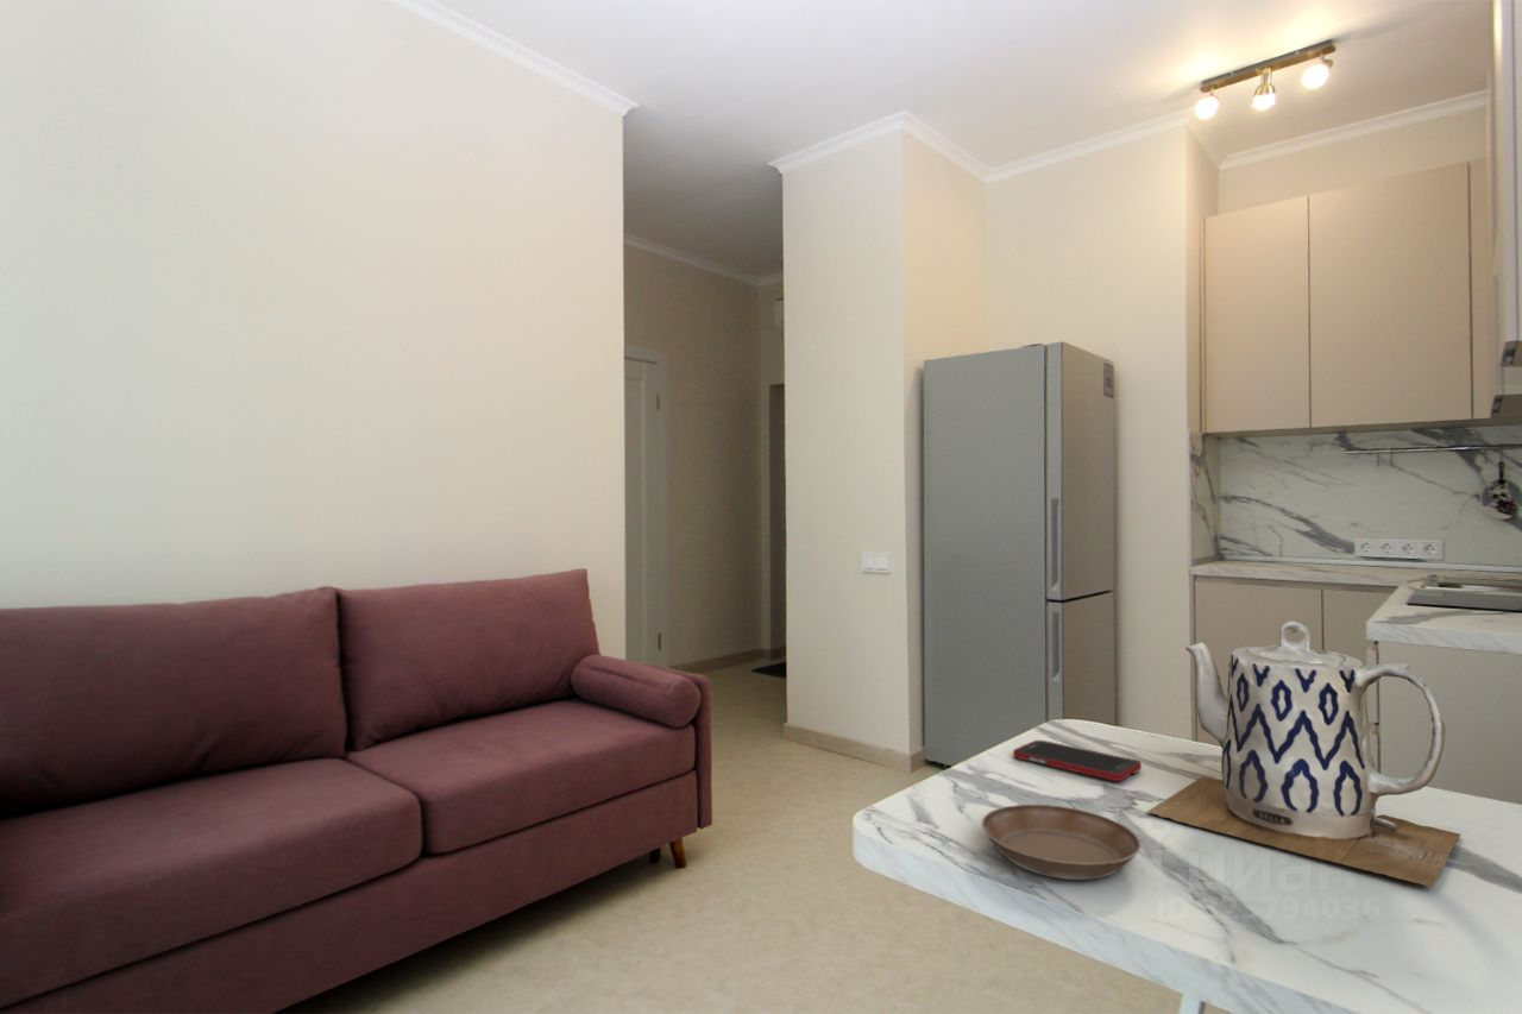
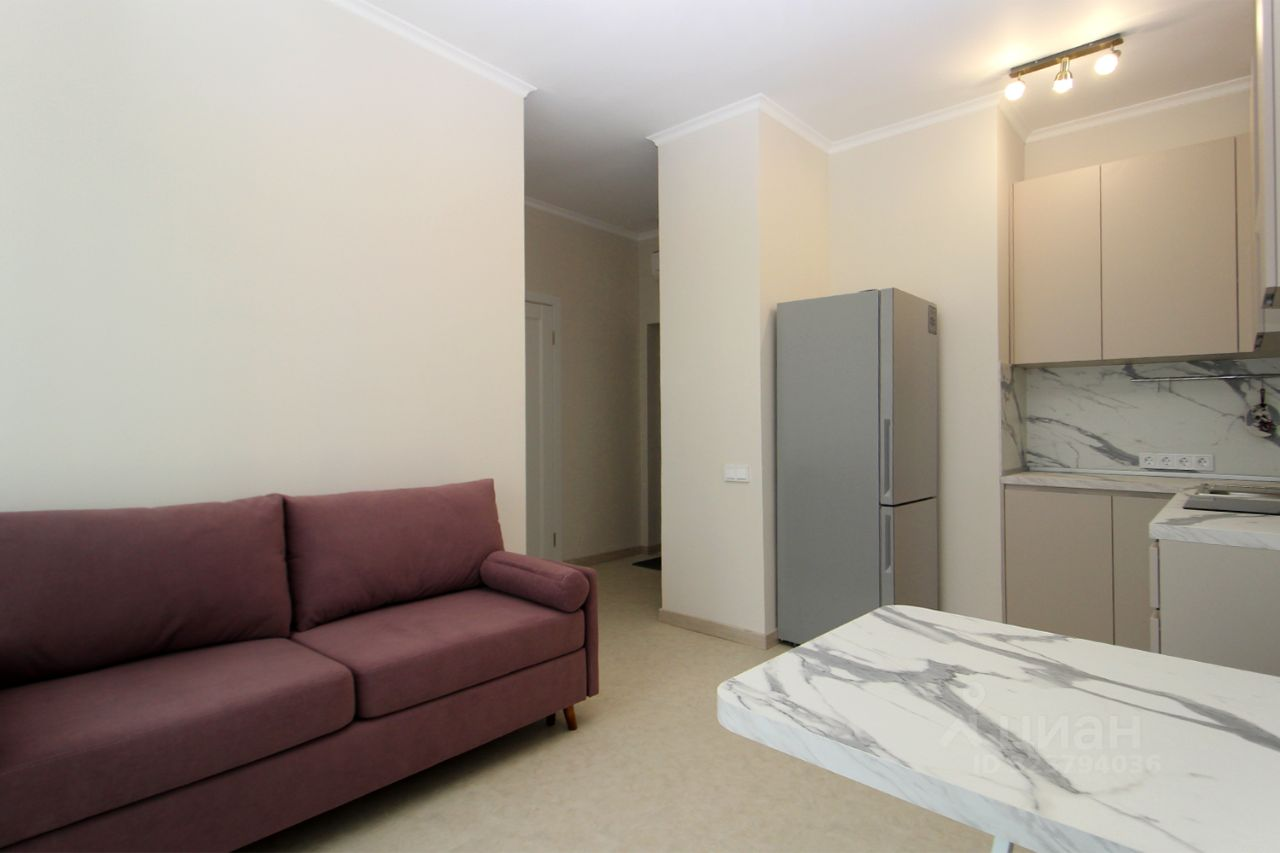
- teapot (1296, 723)
- cell phone (1075, 760)
- saucer (1058, 843)
